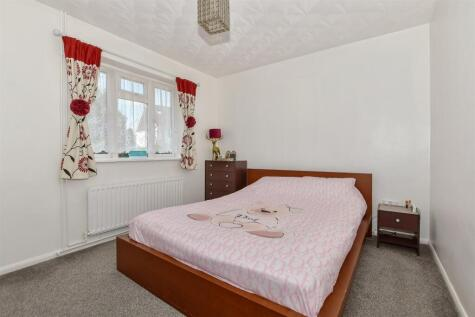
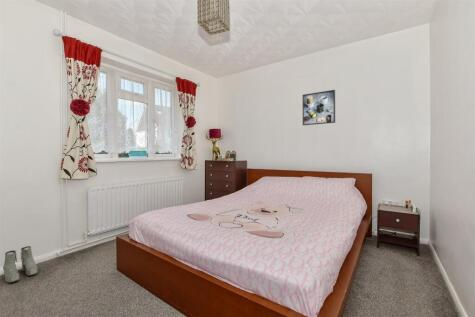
+ boots (21, 261)
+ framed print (318, 108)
